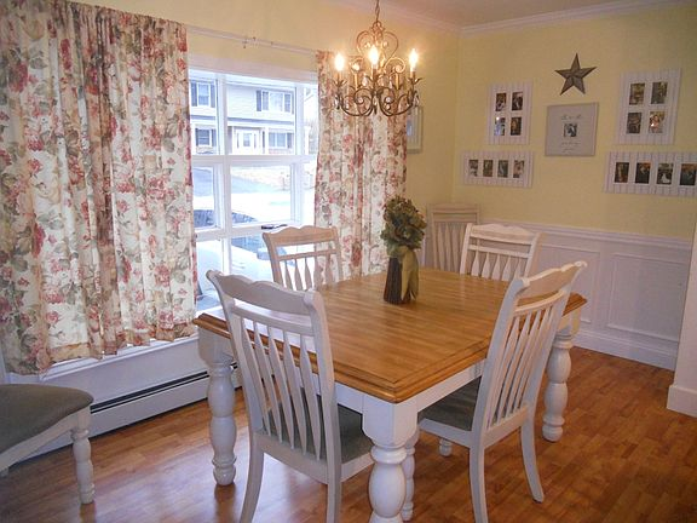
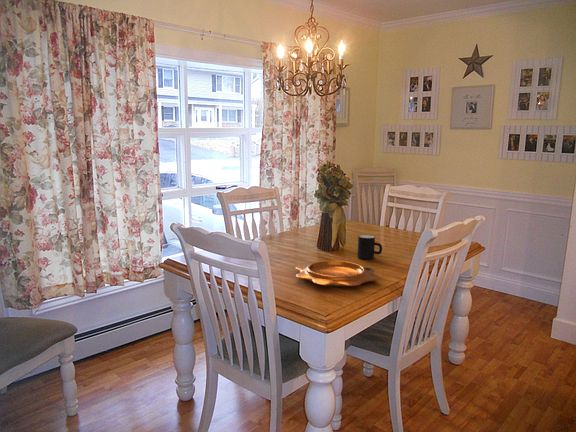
+ mug (370, 247)
+ decorative bowl (335, 272)
